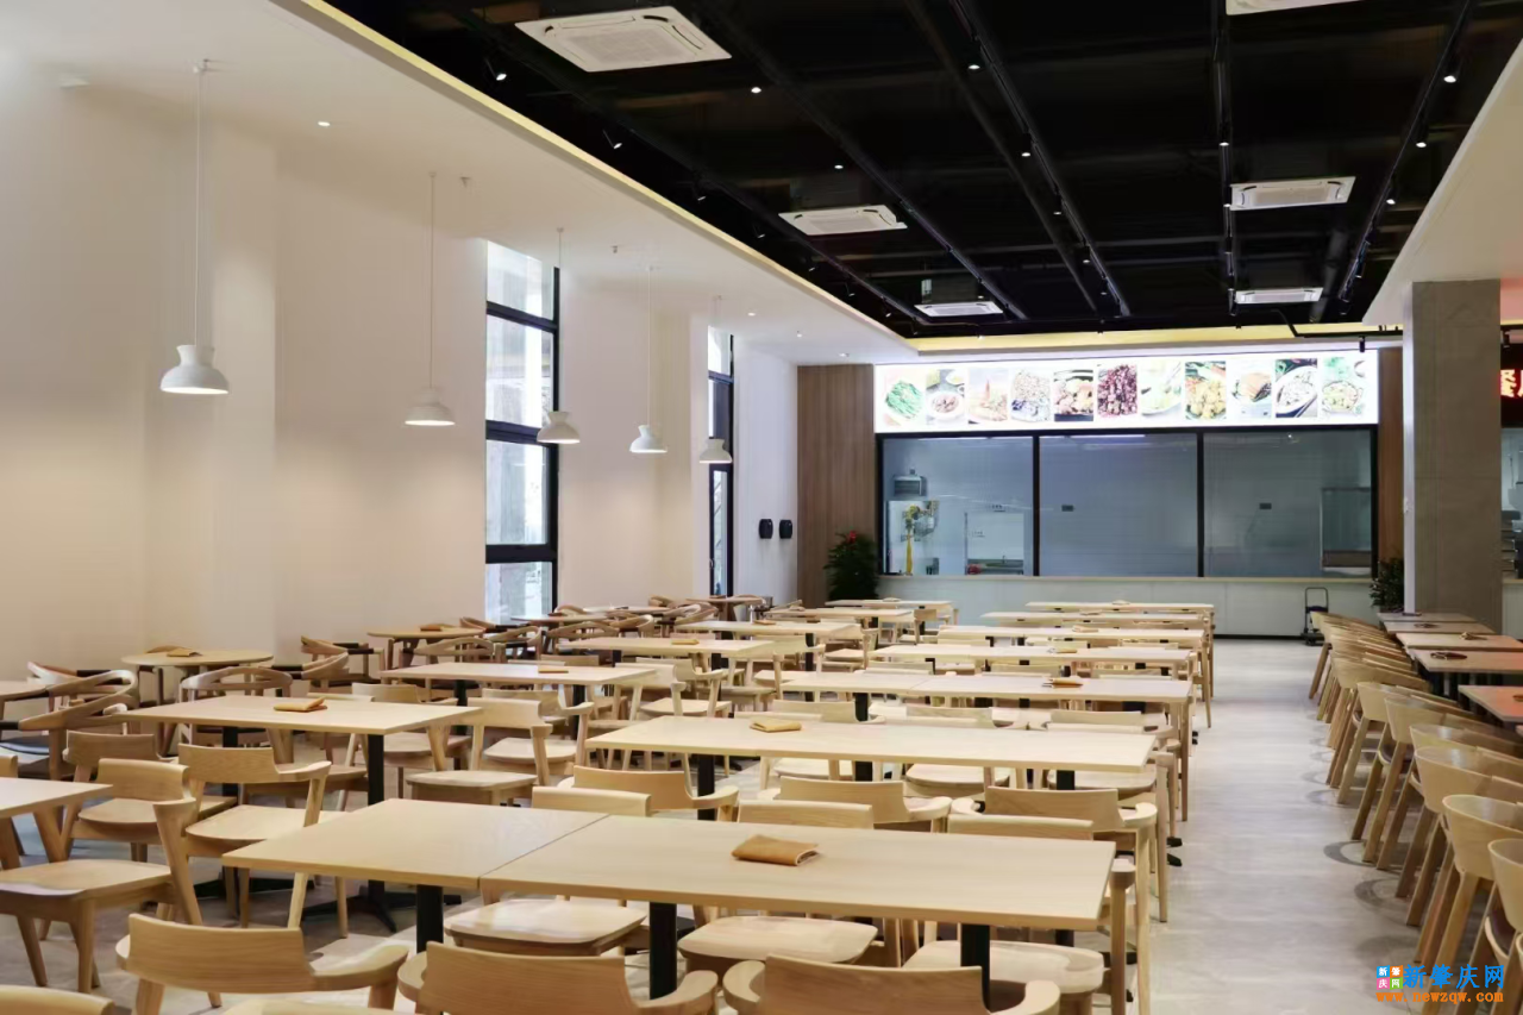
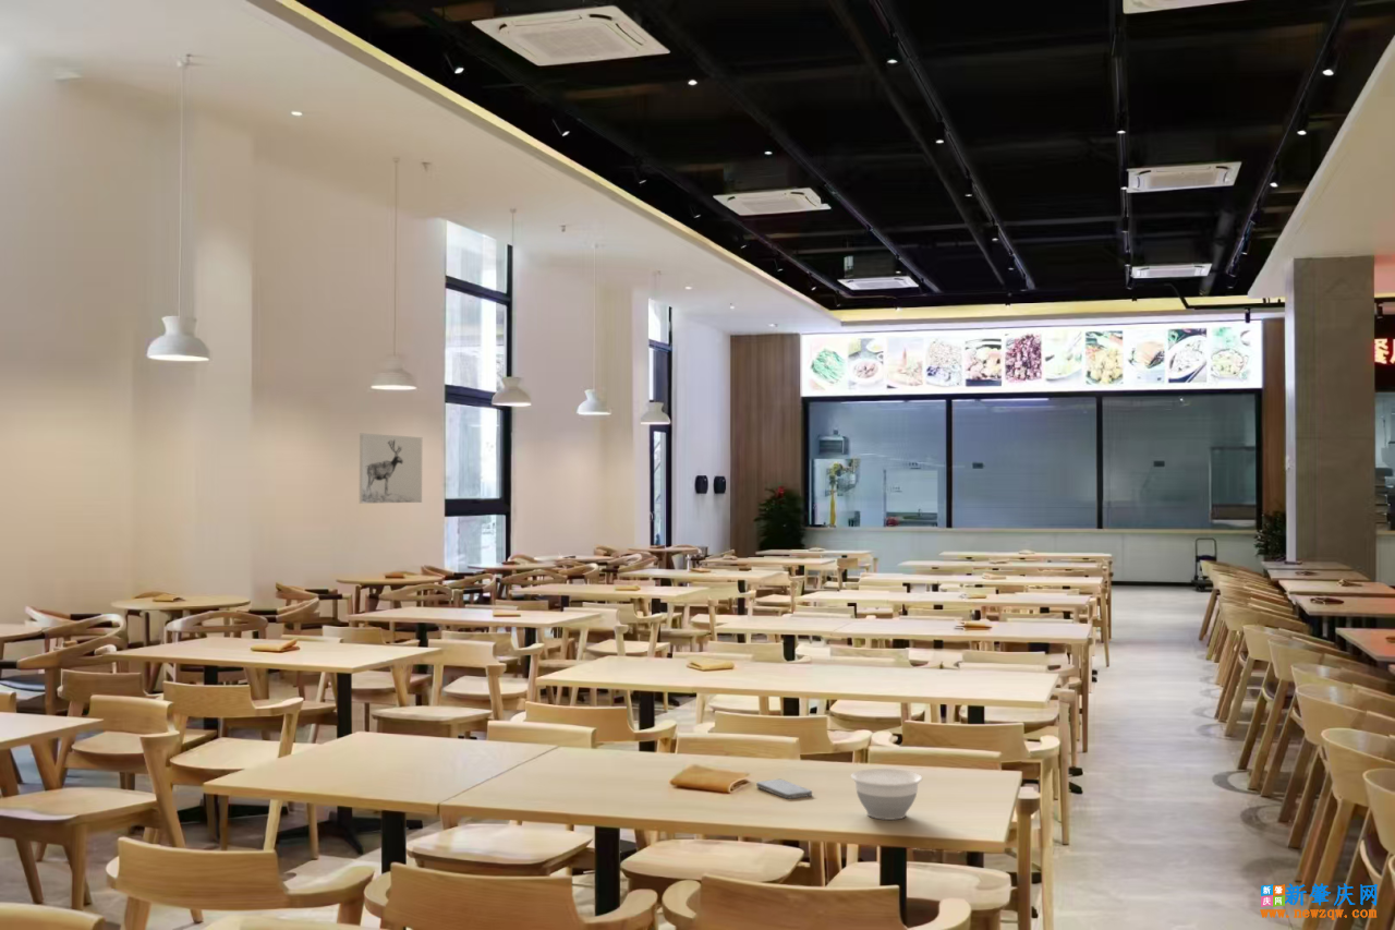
+ bowl (886, 795)
+ smartphone (784, 788)
+ wall art (391, 469)
